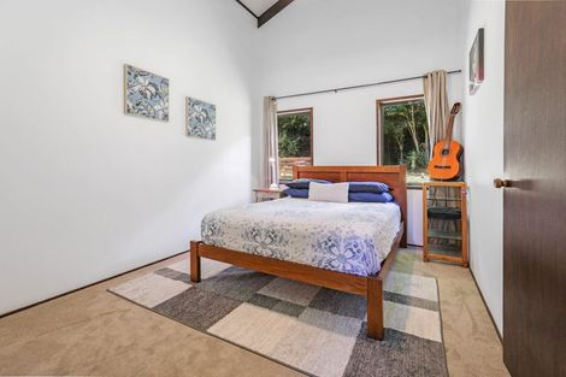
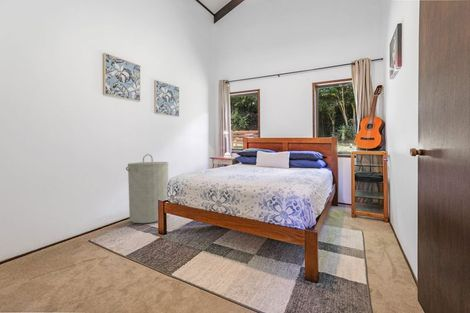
+ laundry hamper (149, 185)
